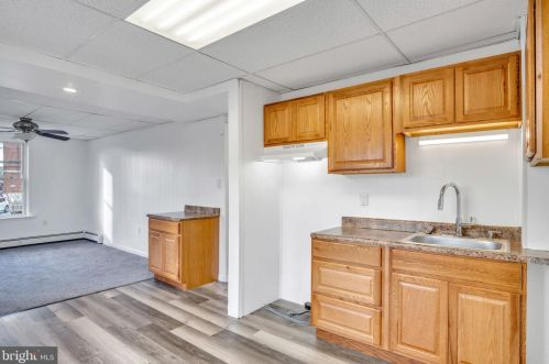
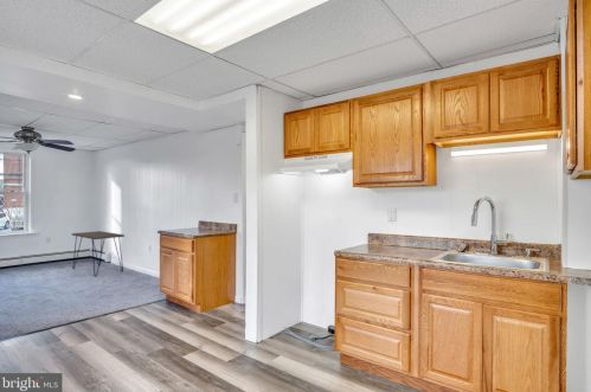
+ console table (95, 251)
